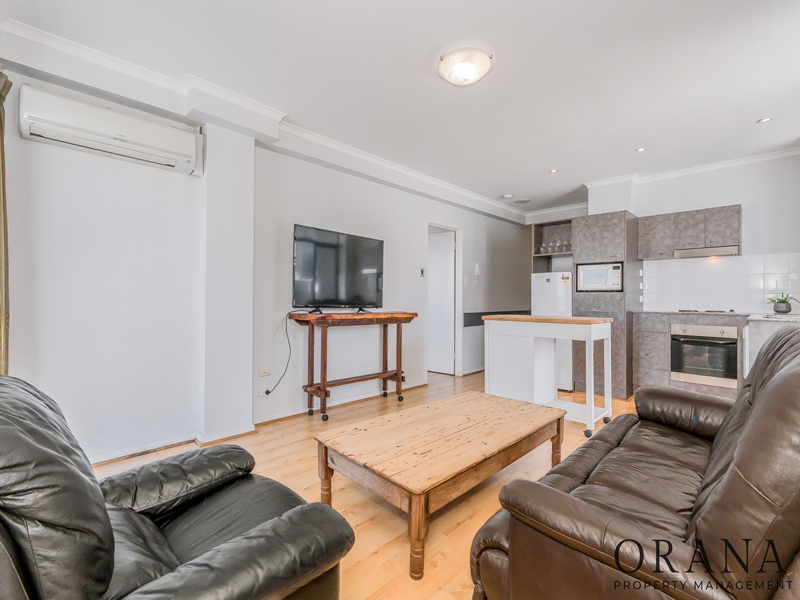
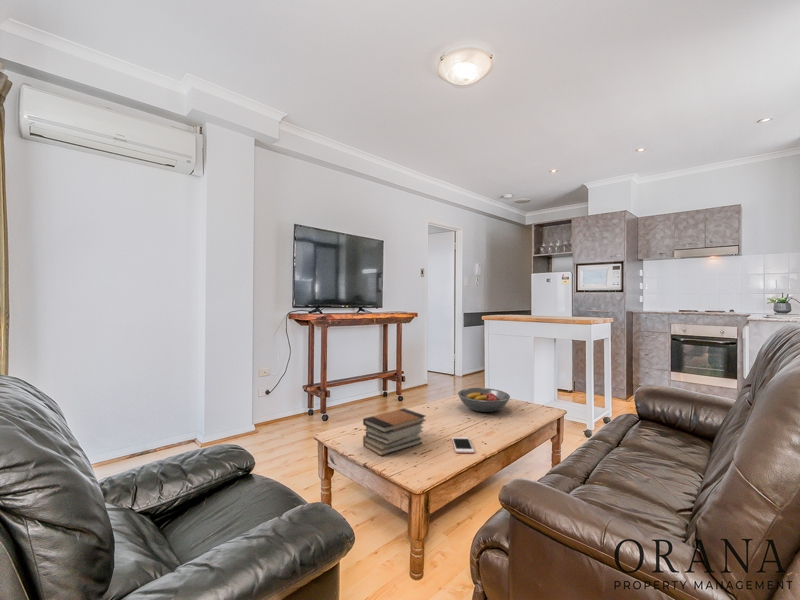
+ book stack (394, 430)
+ fruit bowl (483, 399)
+ cell phone (462, 444)
